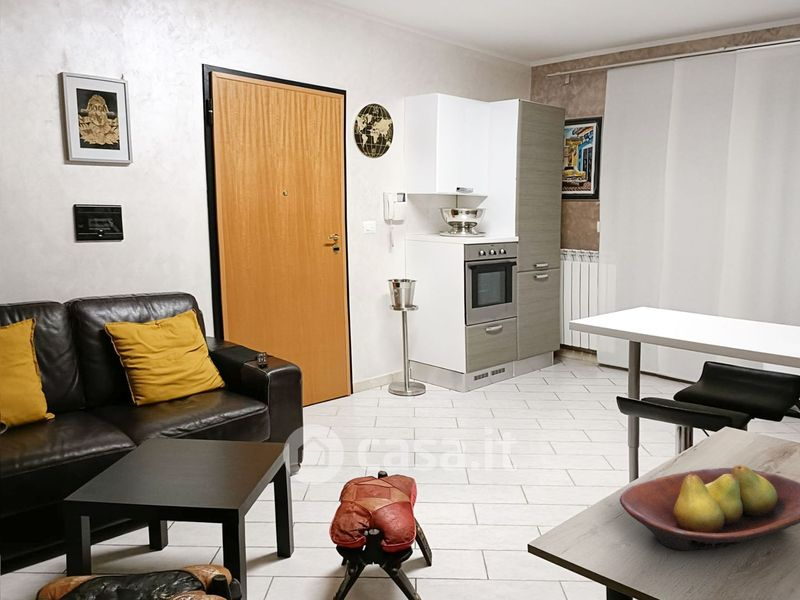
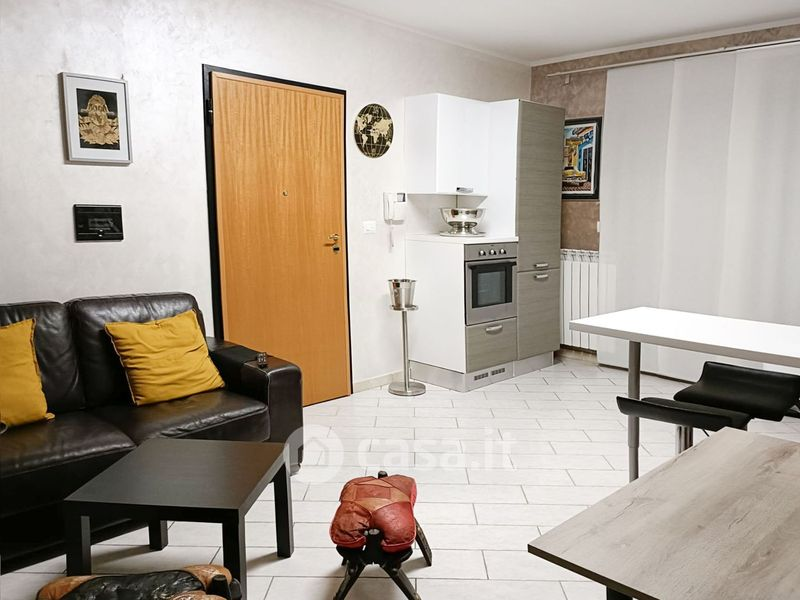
- fruit bowl (719, 500)
